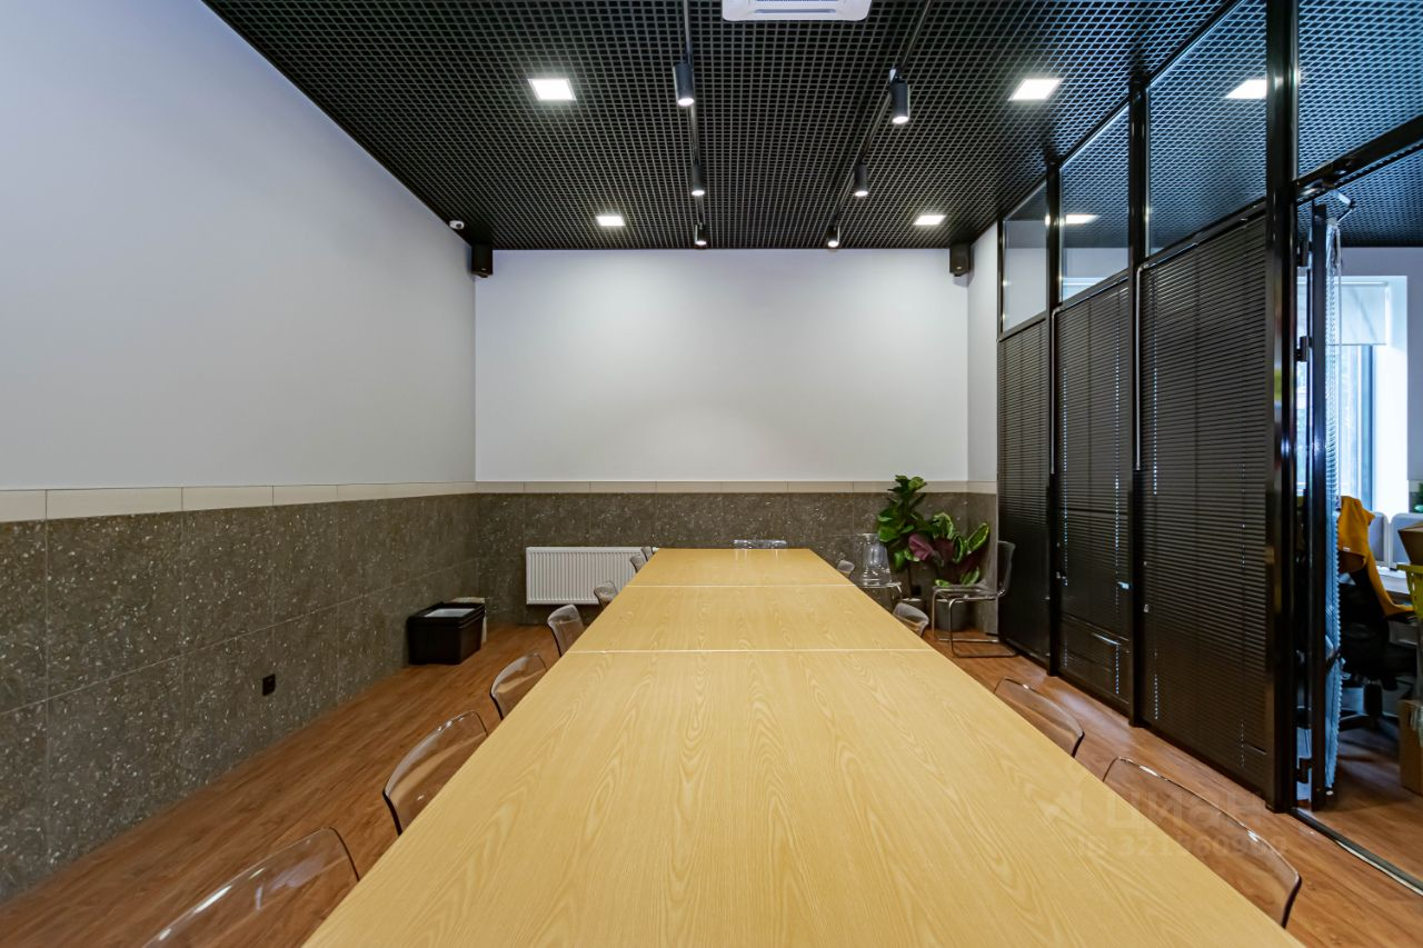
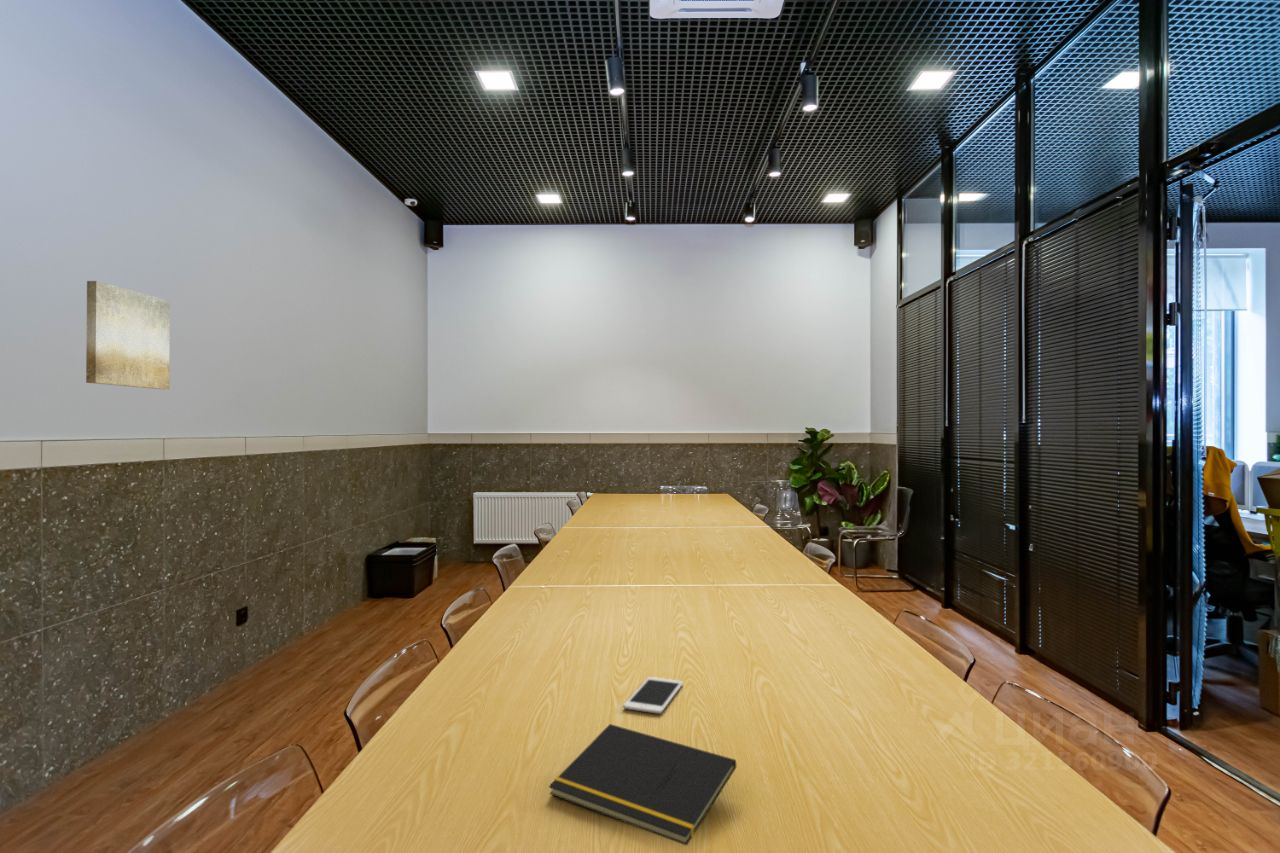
+ notepad (643, 776)
+ wall art (131, 338)
+ cell phone (654, 694)
